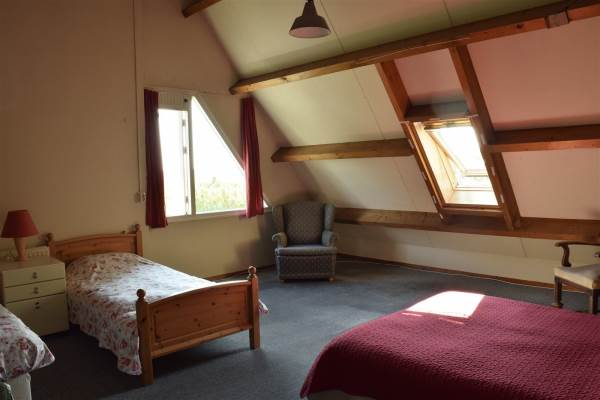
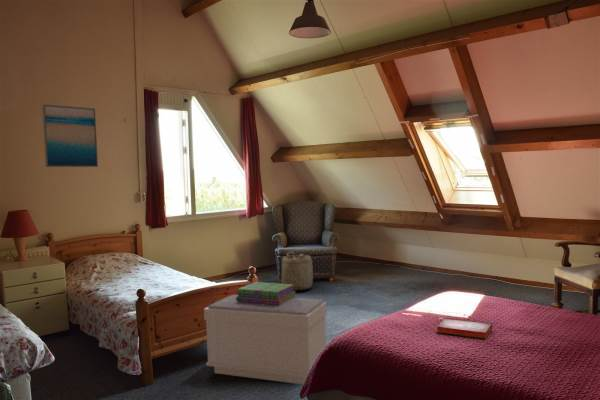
+ hardback book (464, 327)
+ bench (267, 335)
+ stack of books (266, 292)
+ basket (296, 269)
+ wall art (71, 136)
